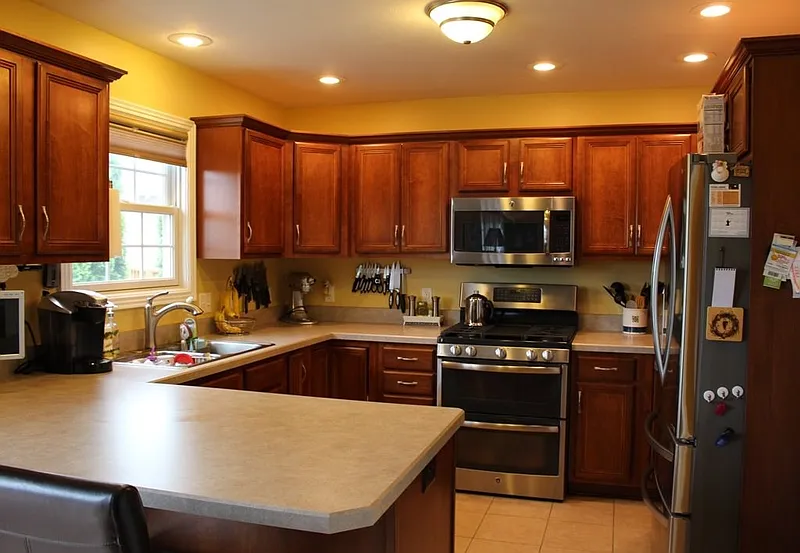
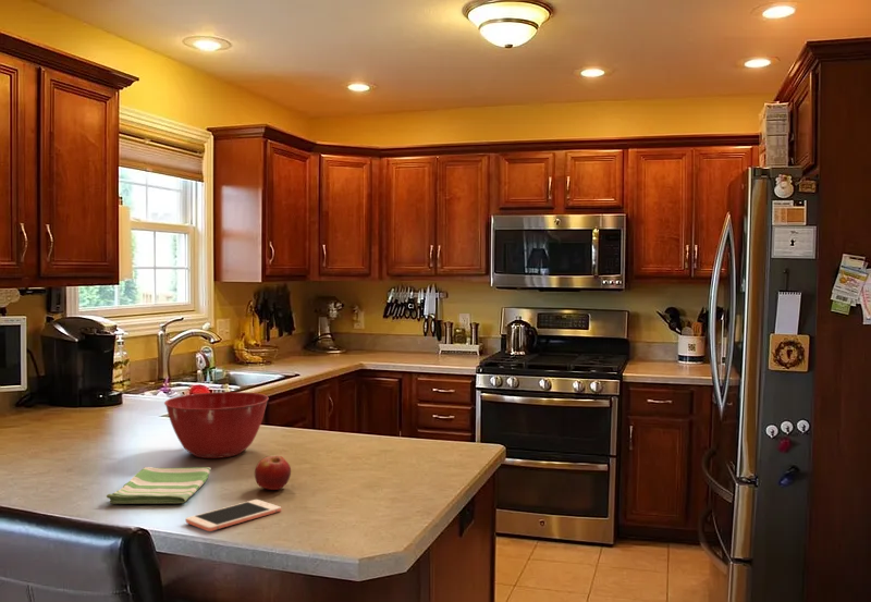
+ fruit (272, 472)
+ cell phone (234, 514)
+ mixing bowl (217, 426)
+ dish towel (162, 483)
